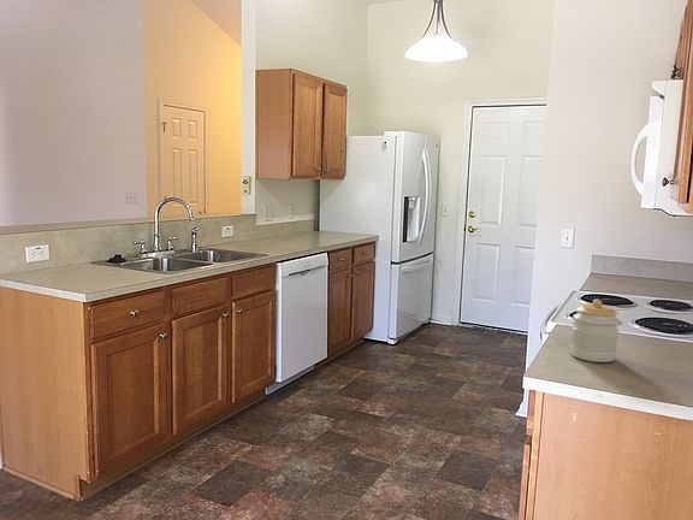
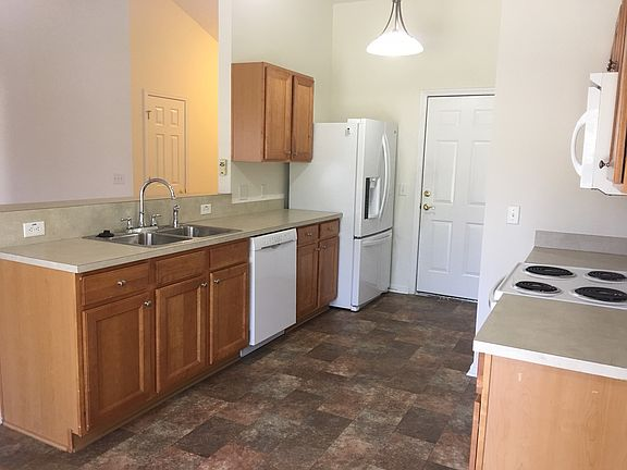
- jar (594, 327)
